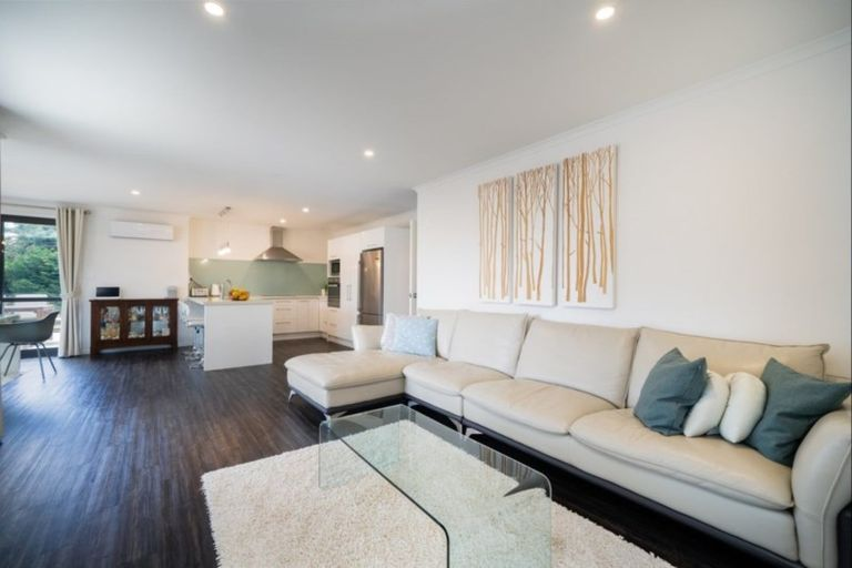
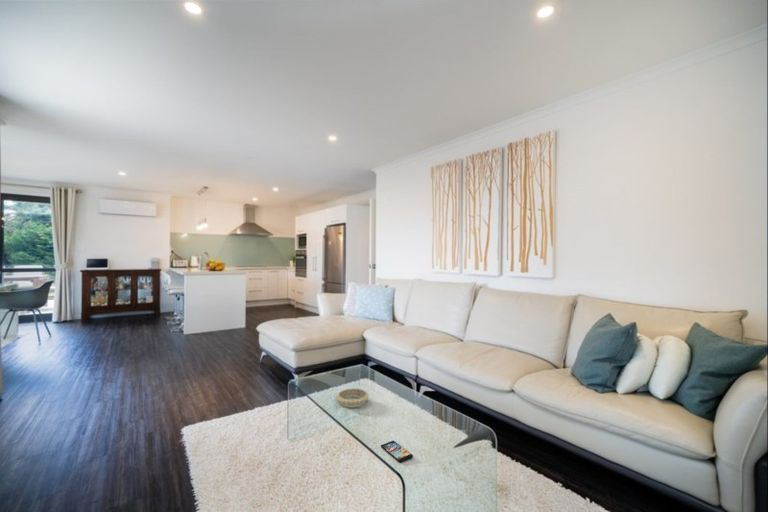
+ smartphone (396, 451)
+ decorative bowl (351, 397)
